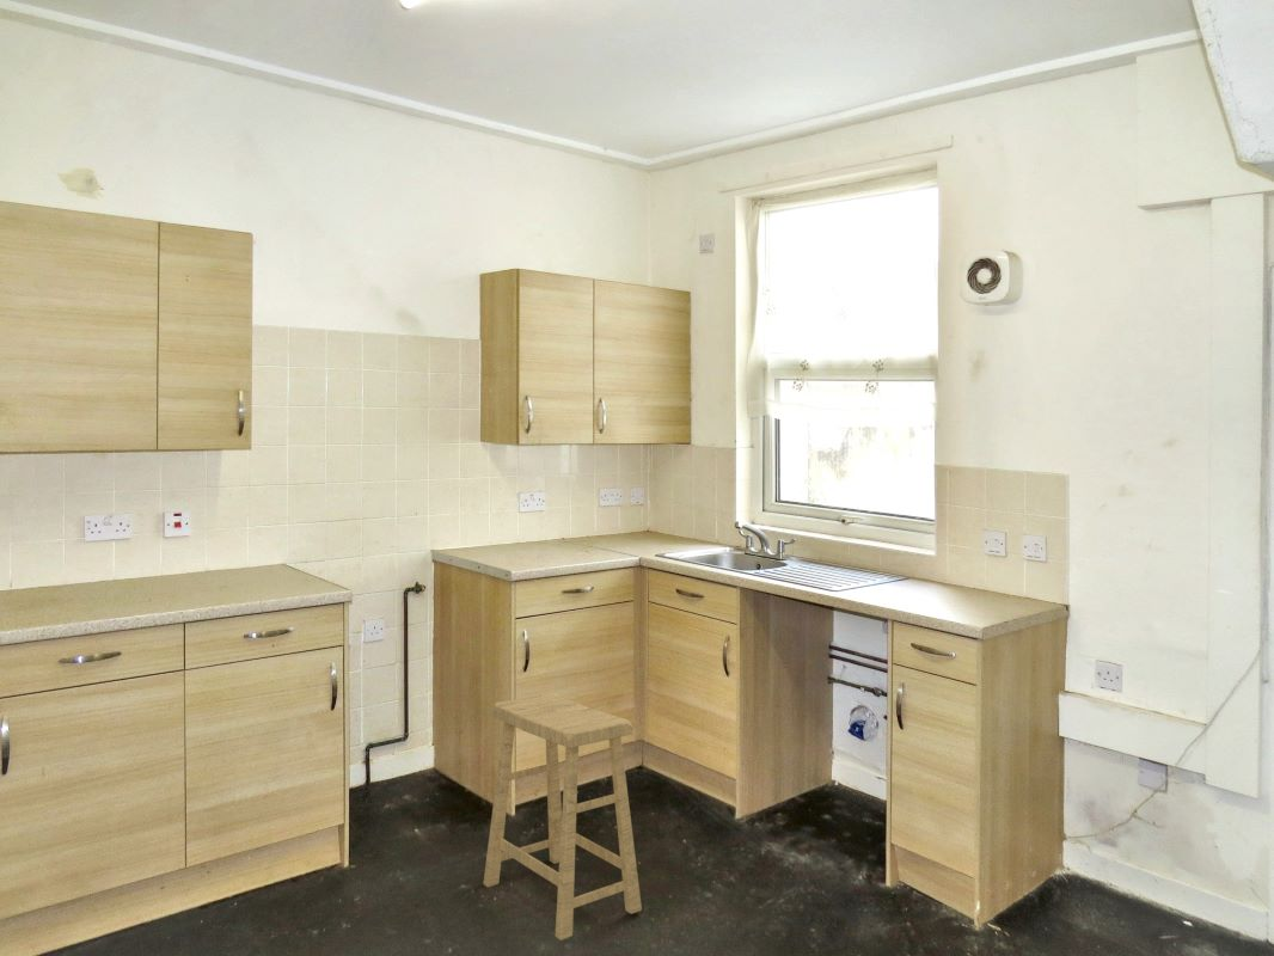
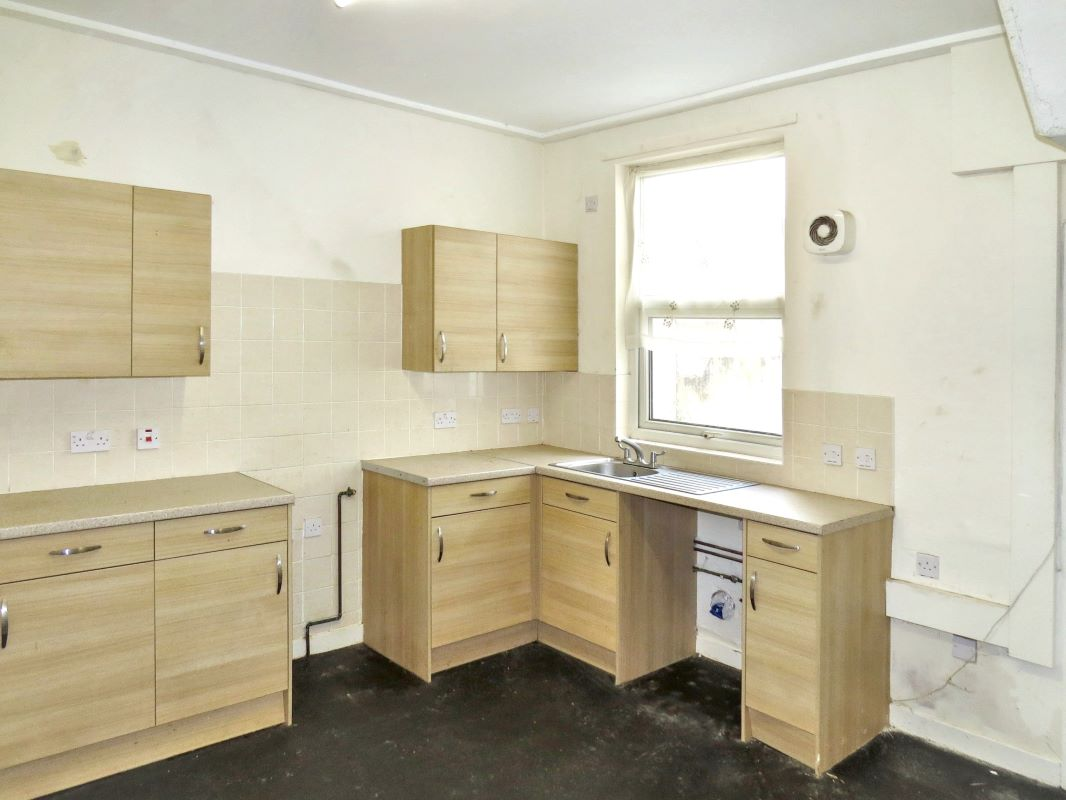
- stool (559, 804)
